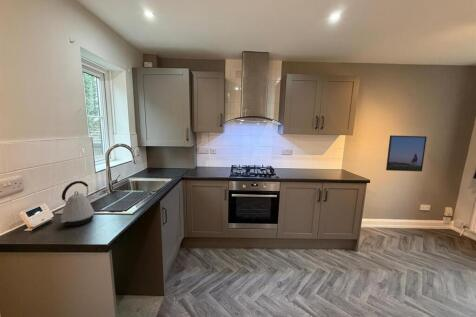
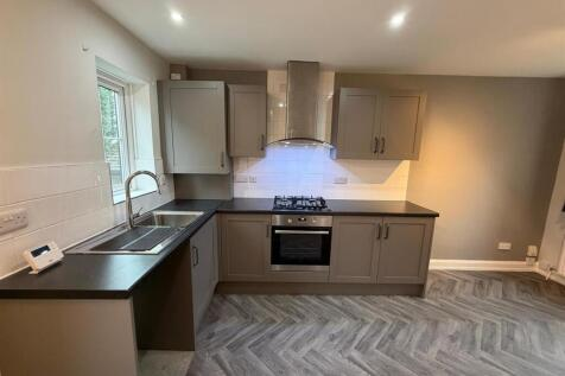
- kettle (78, 201)
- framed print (406, 153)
